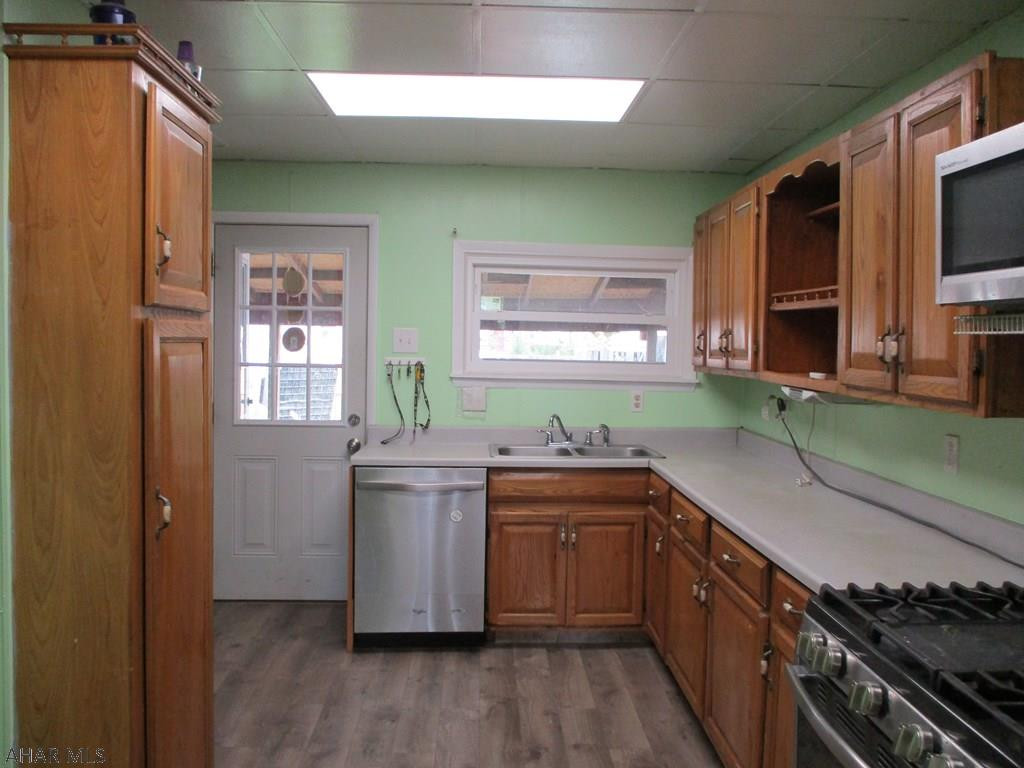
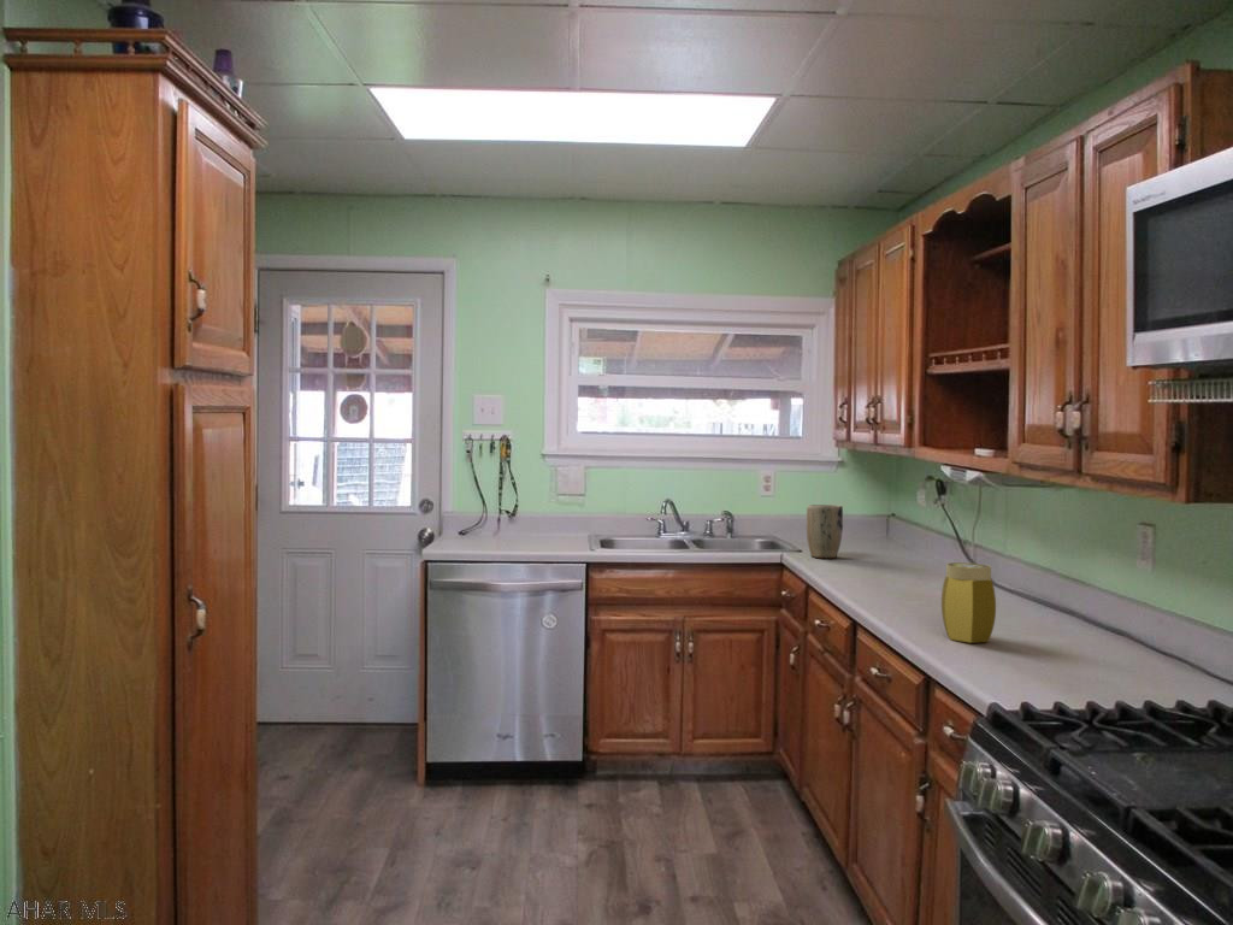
+ jar (967, 601)
+ plant pot (824, 530)
